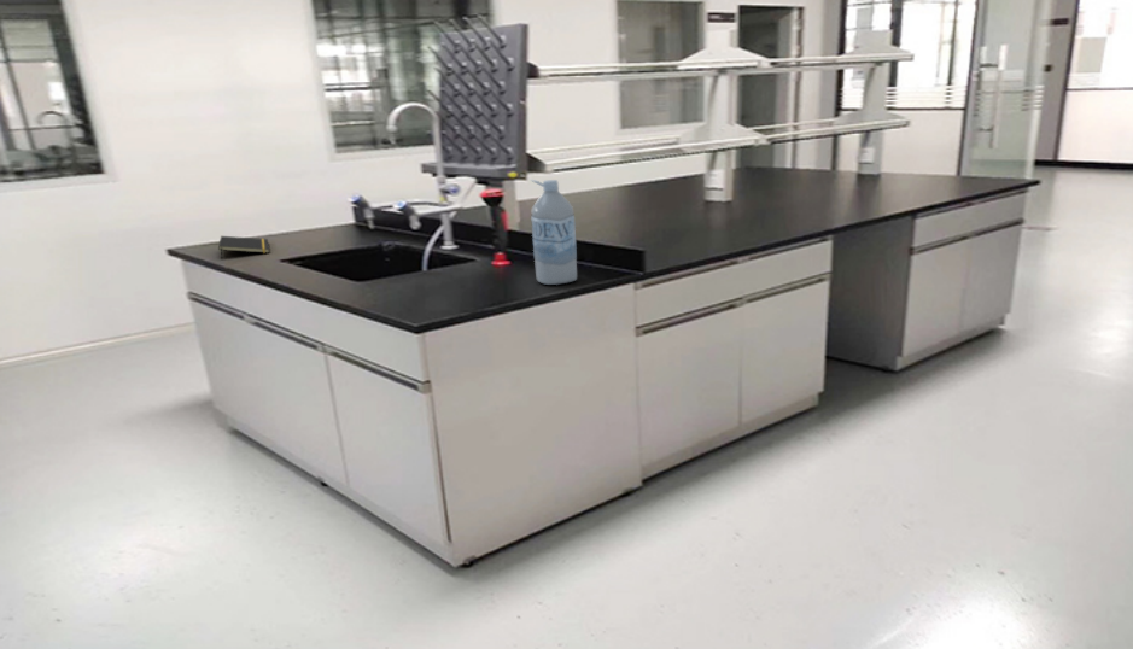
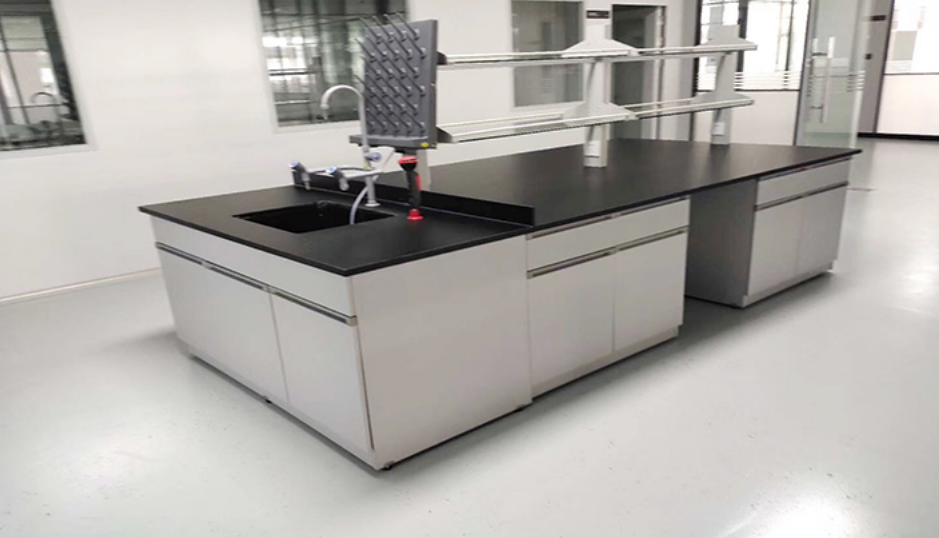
- notepad (244, 244)
- water bottle (553, 230)
